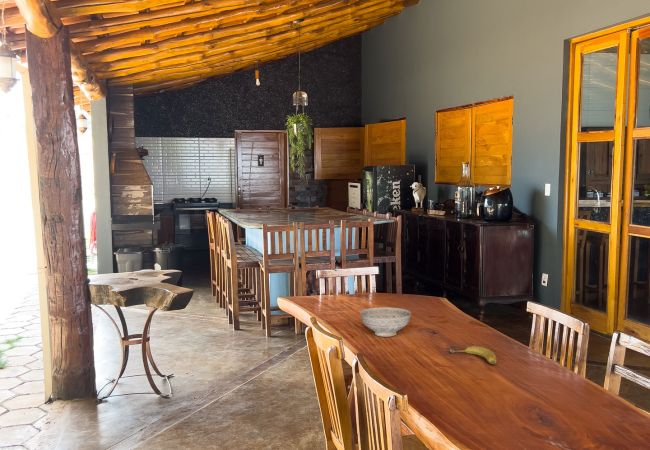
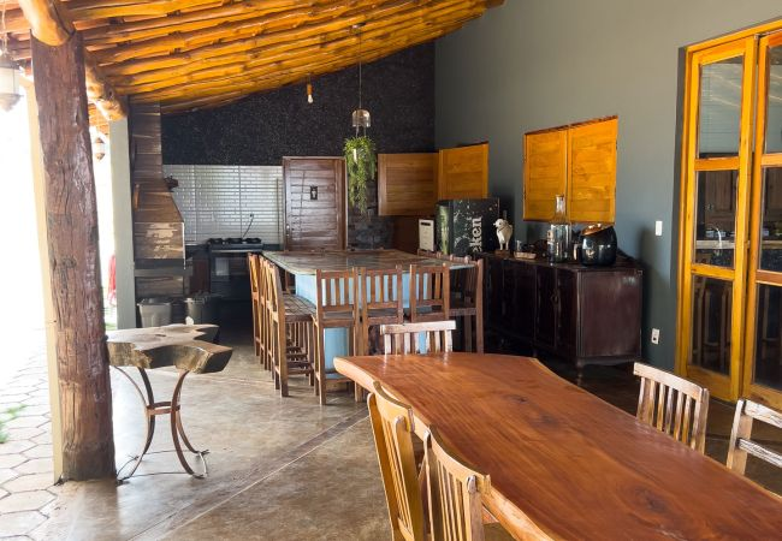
- decorative bowl (385, 322)
- fruit (476, 354)
